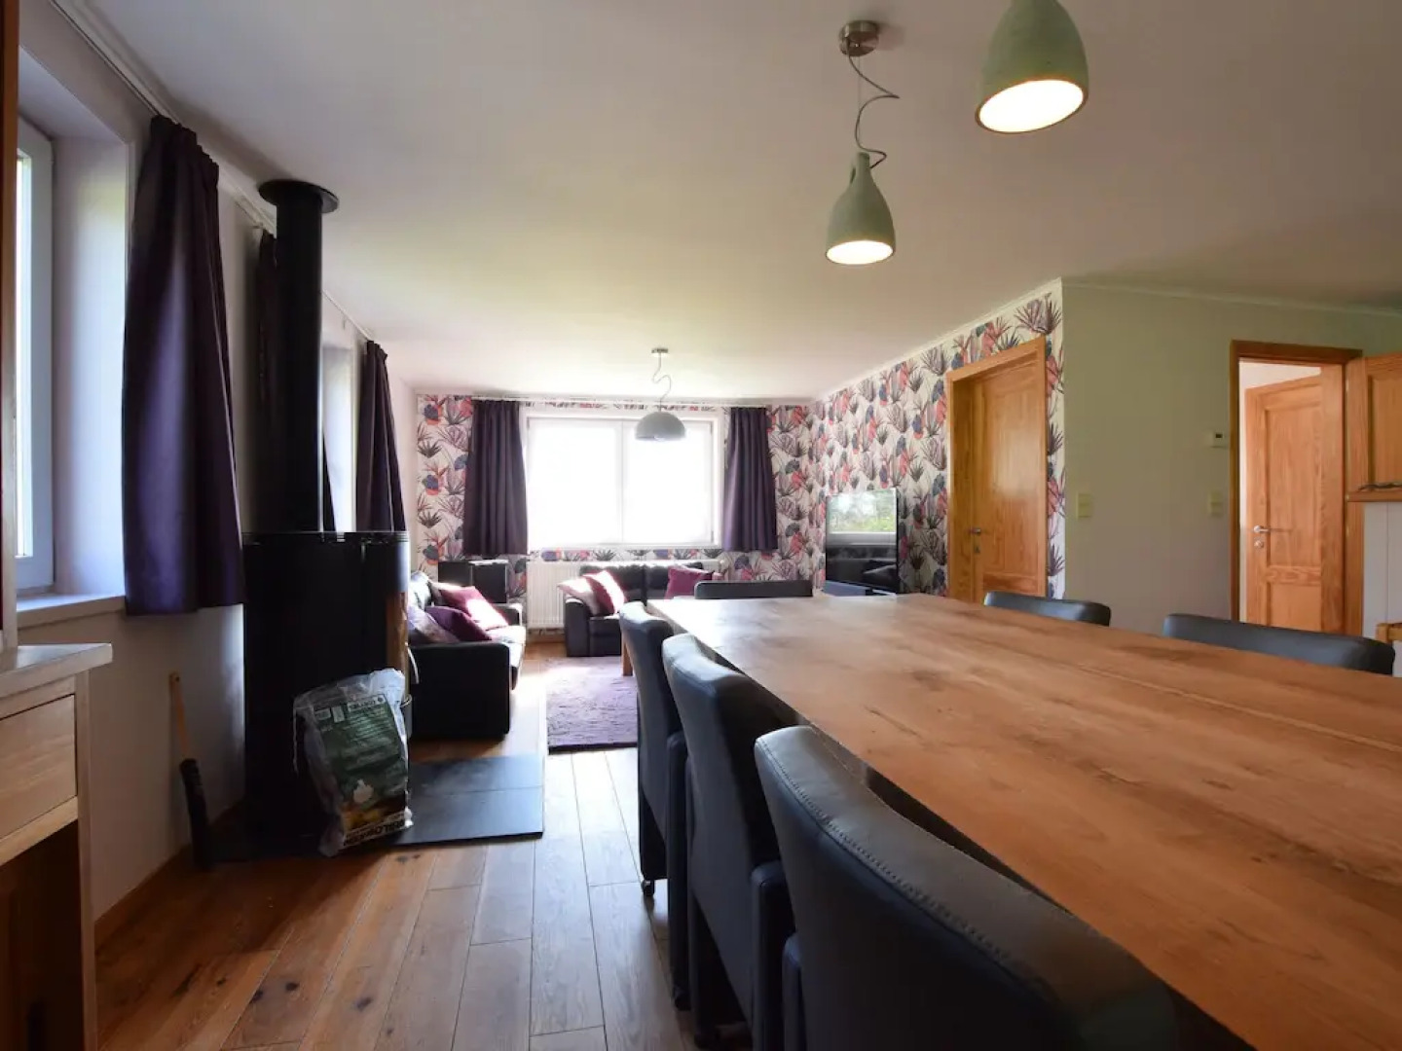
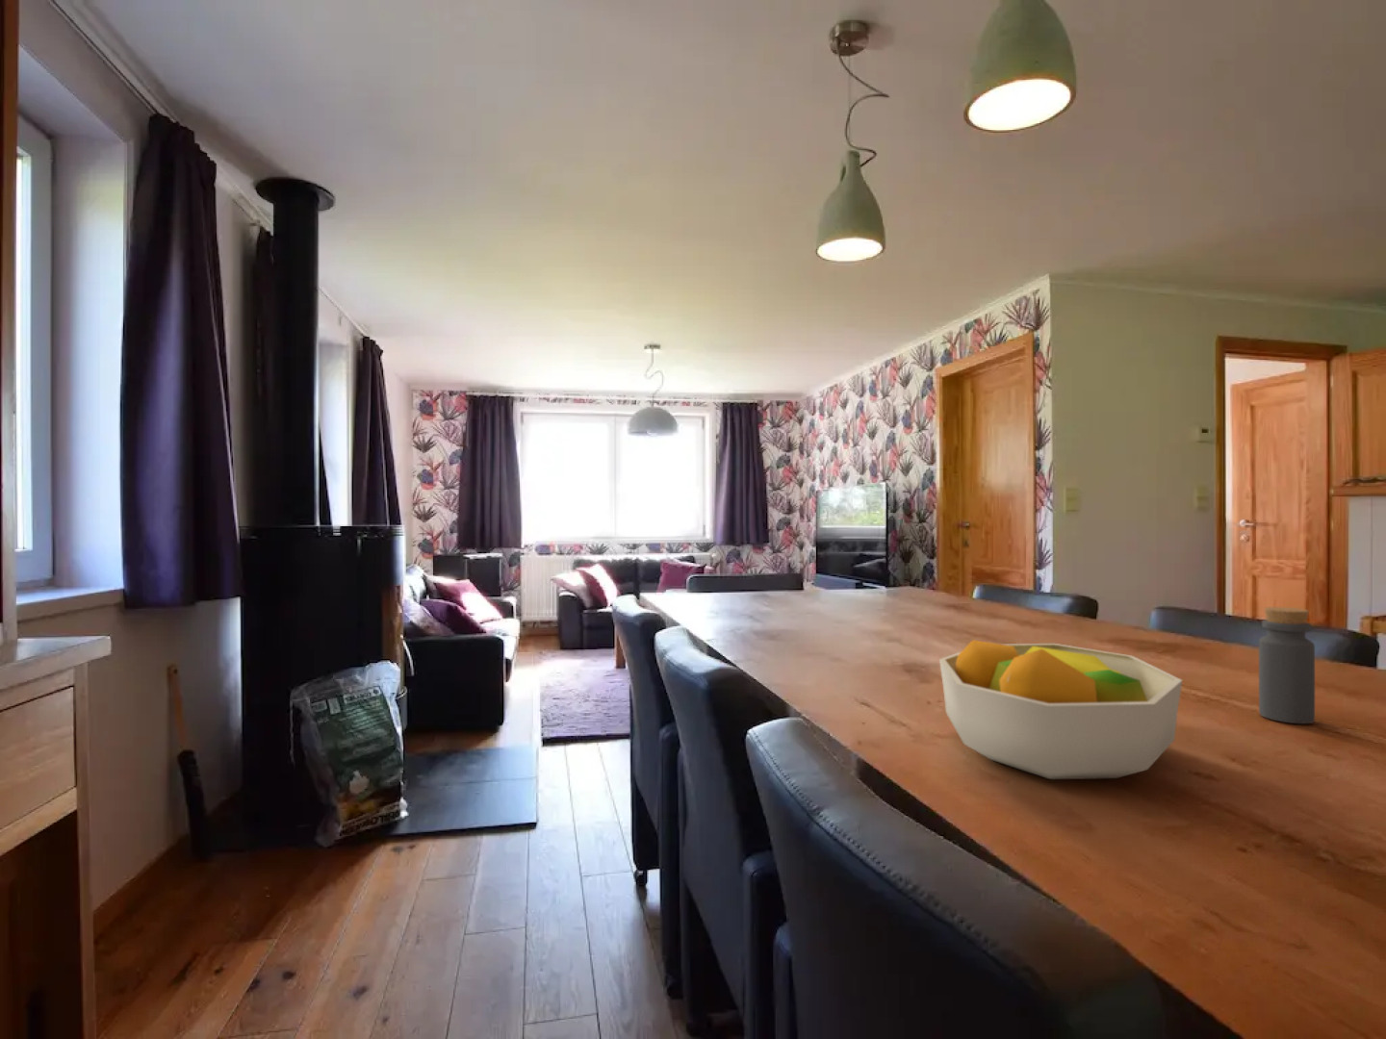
+ bottle (1286, 662)
+ fruit bowl (1052, 689)
